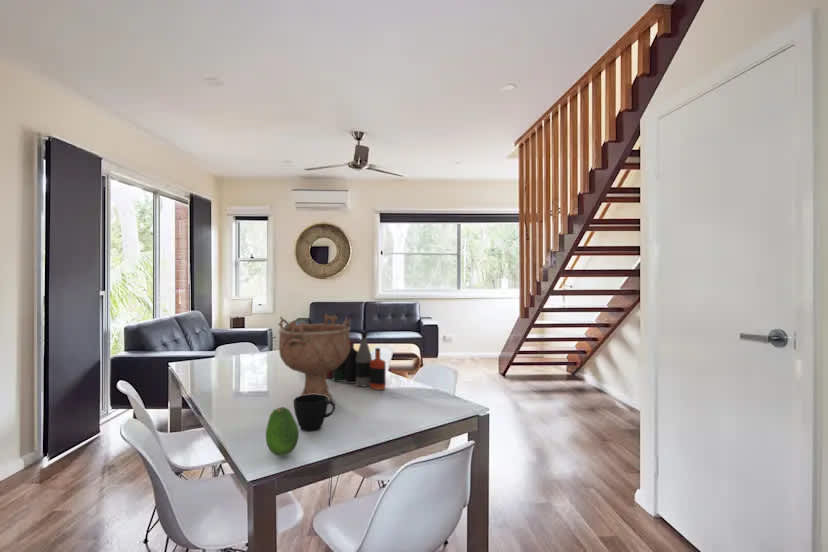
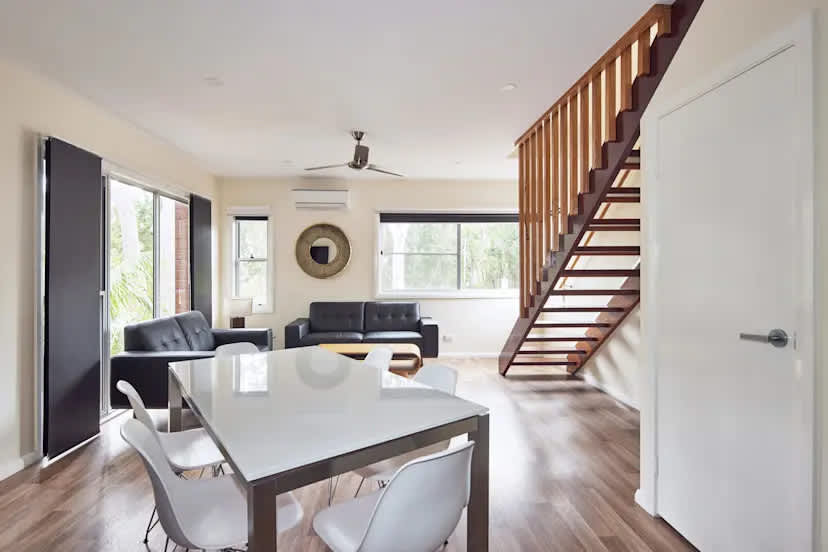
- cup (312, 413)
- decorative bowl (314, 358)
- fruit (282, 431)
- bottle collection (353, 353)
